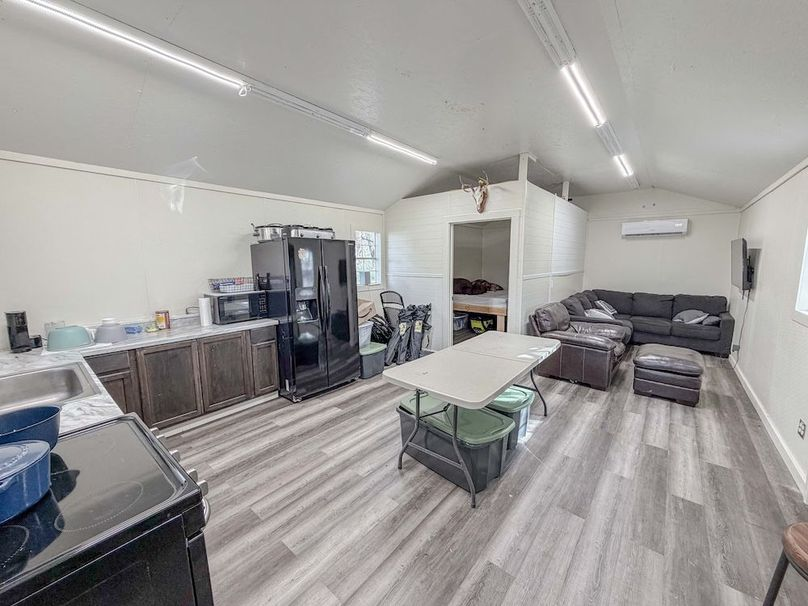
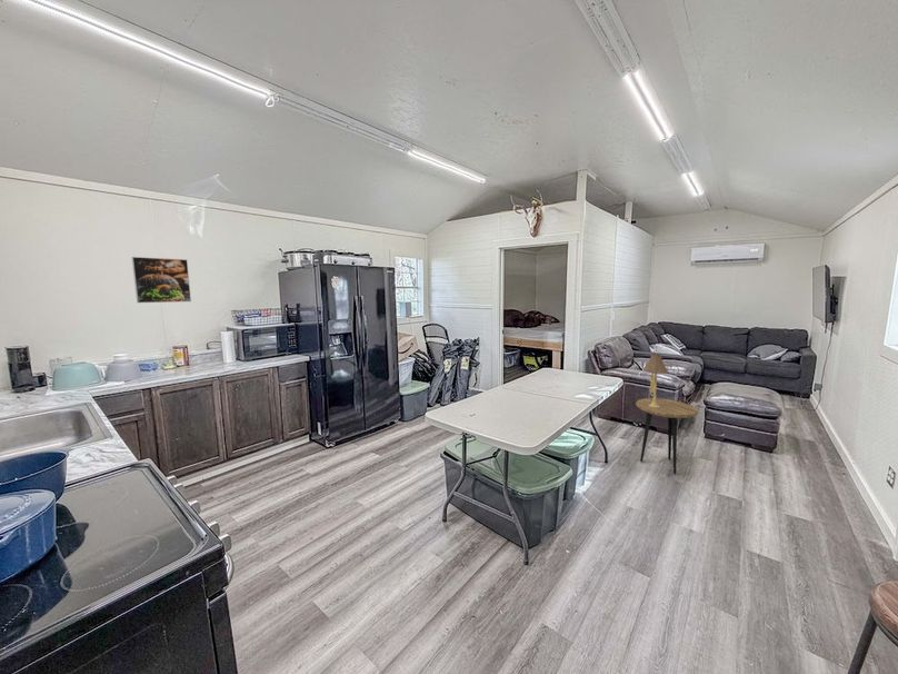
+ table lamp (655, 378)
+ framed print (162, 280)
+ side table (668, 435)
